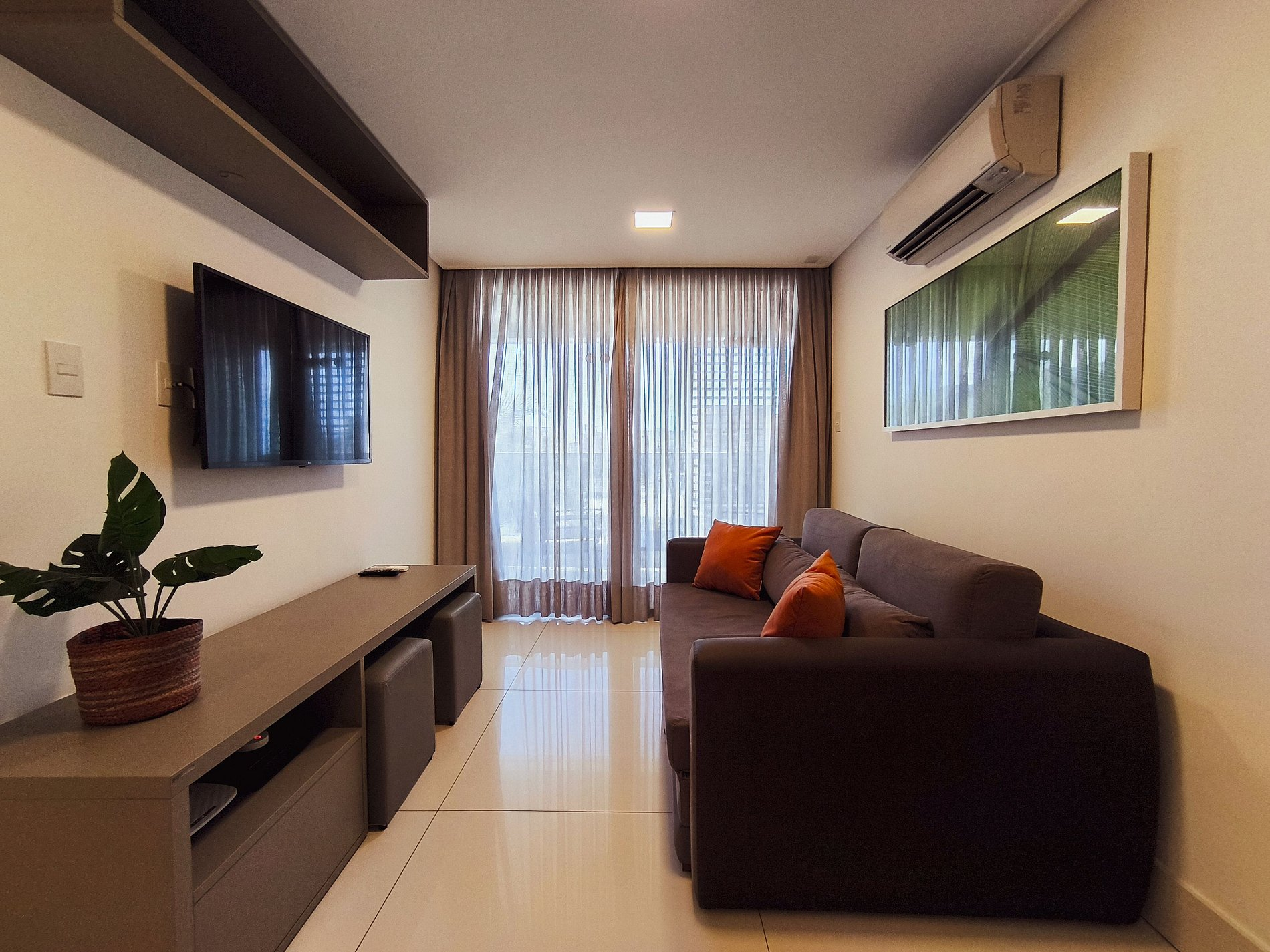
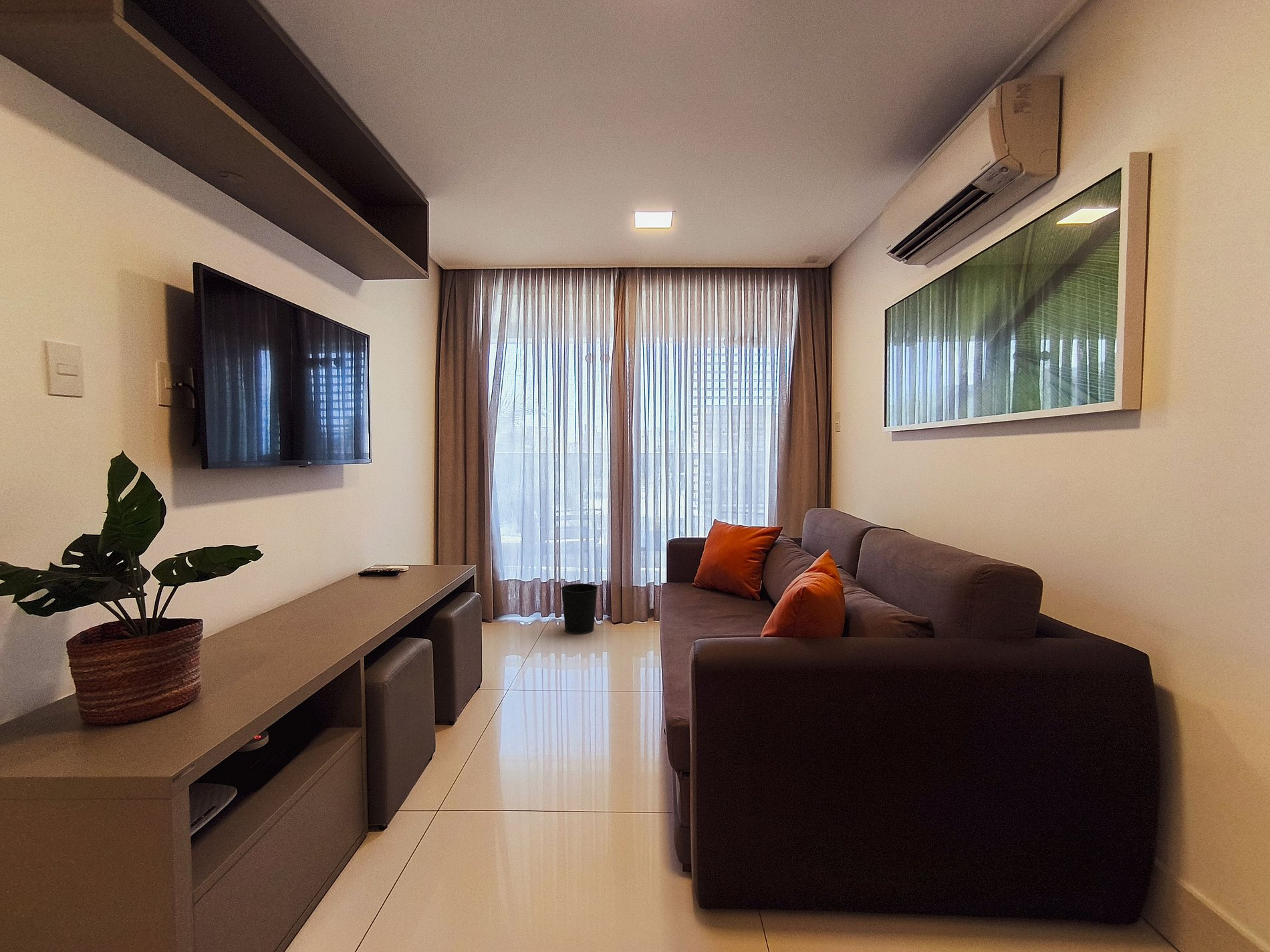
+ wastebasket (579, 609)
